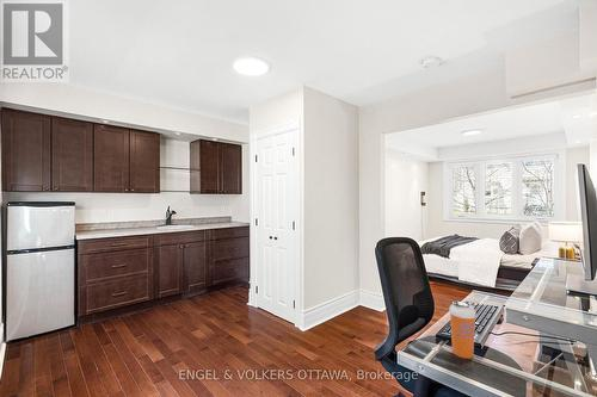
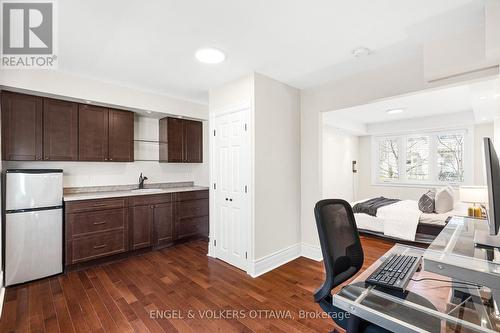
- shaker bottle (462, 328)
